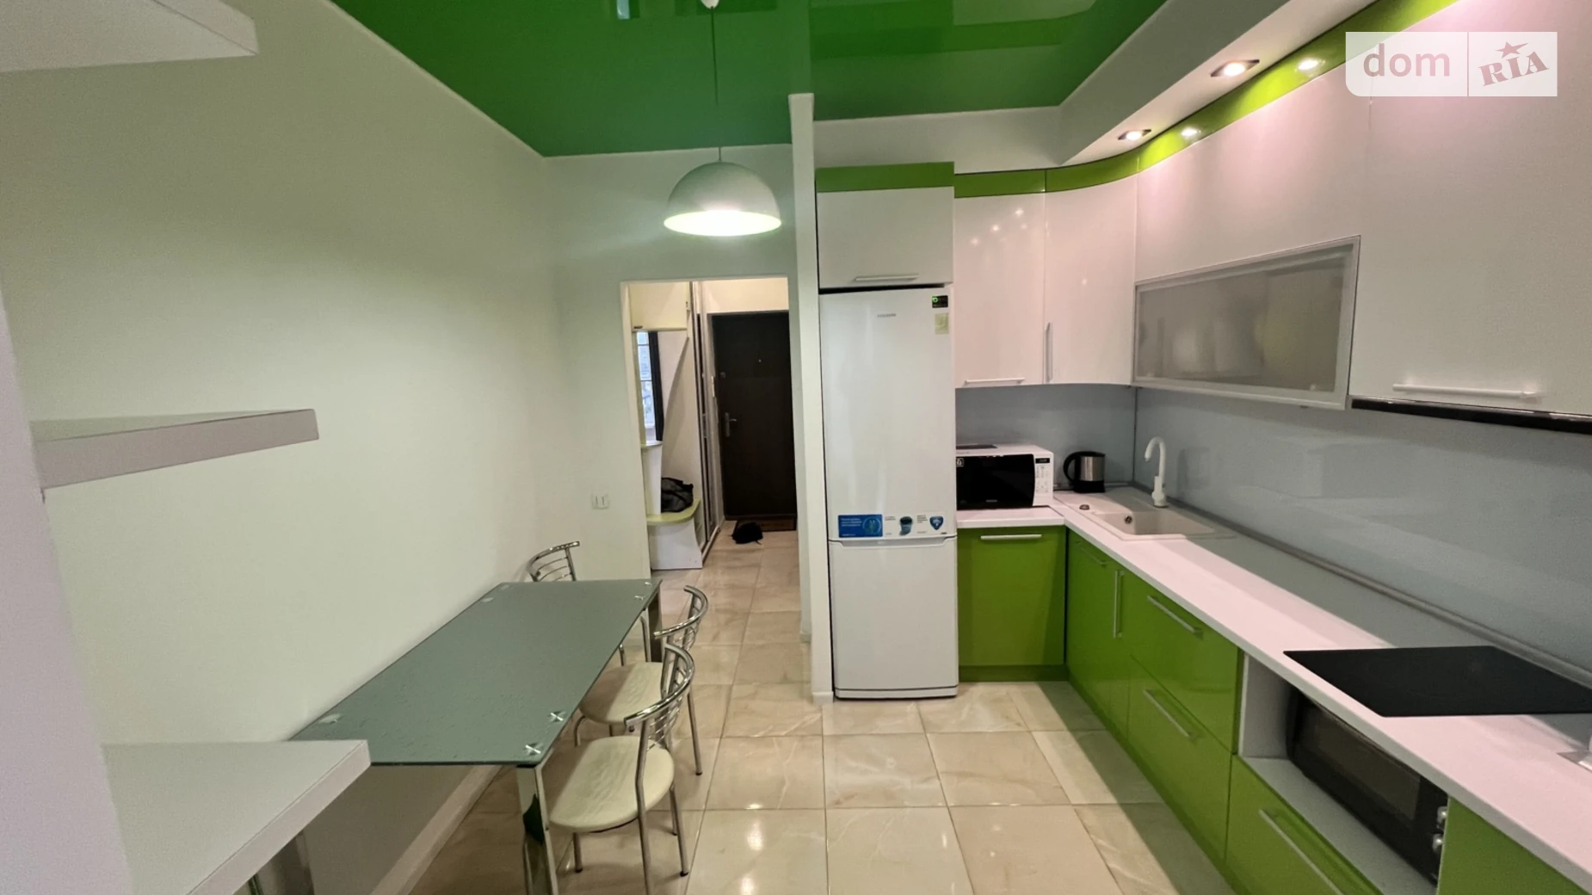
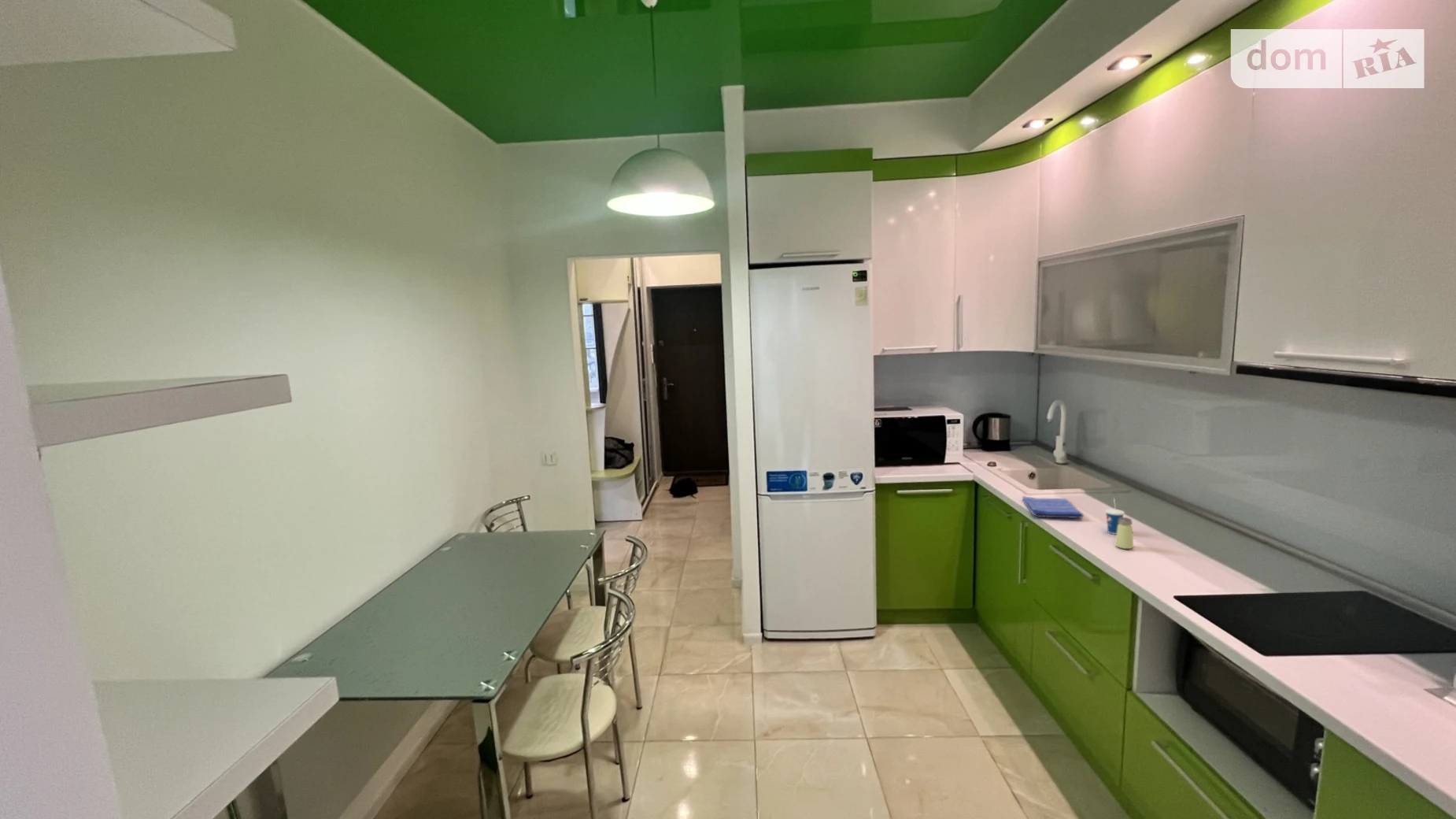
+ dish towel (1051, 506)
+ cup (1114, 516)
+ saltshaker (1125, 532)
